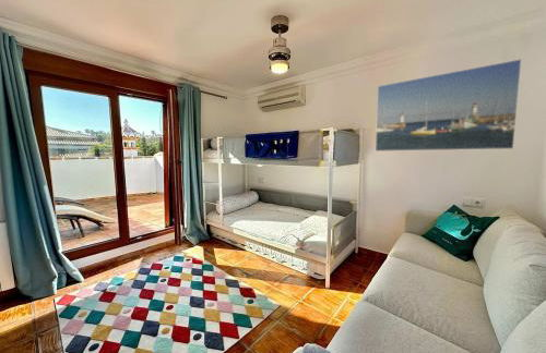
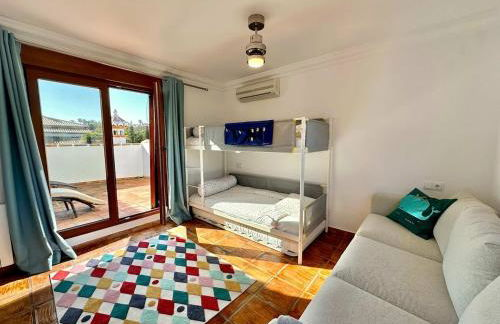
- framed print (436, 112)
